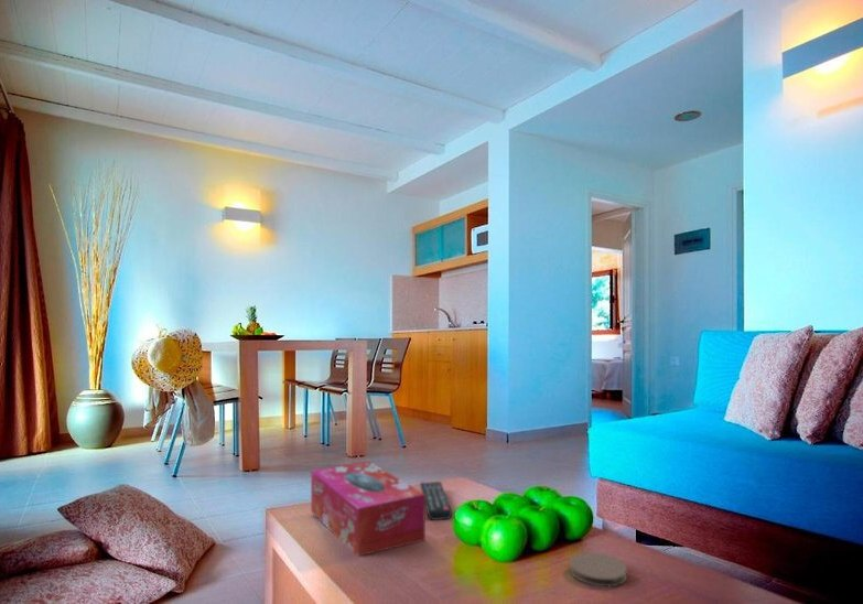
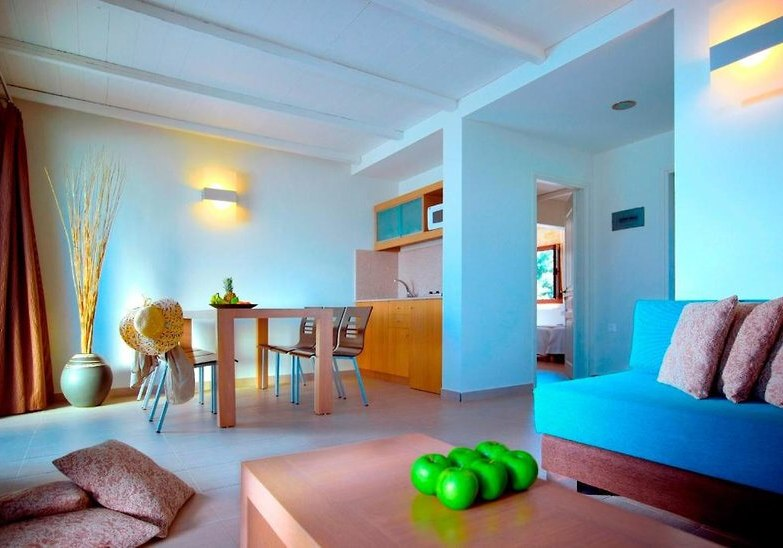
- remote control (434, 498)
- coaster (597, 569)
- tissue box (364, 503)
